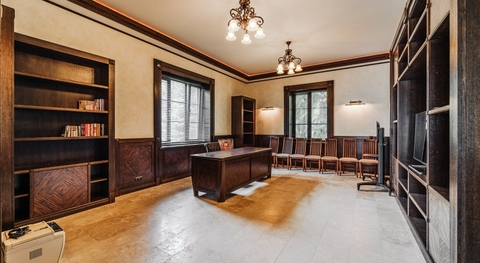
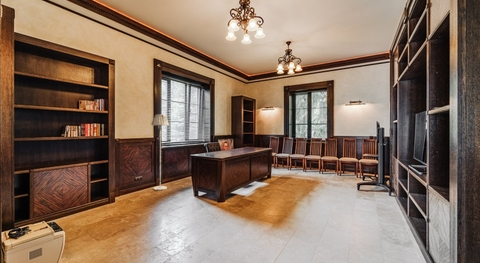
+ floor lamp (160, 151)
